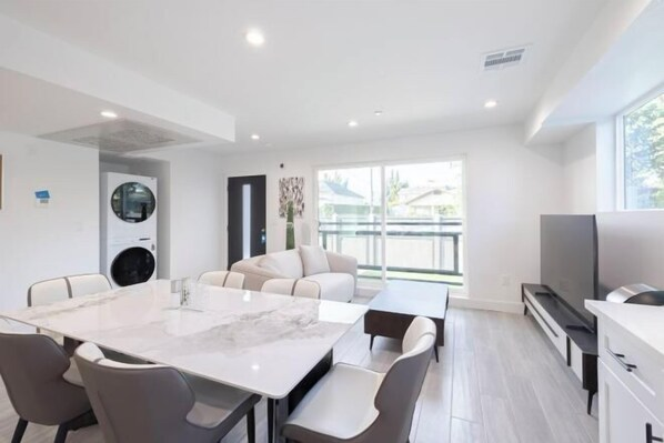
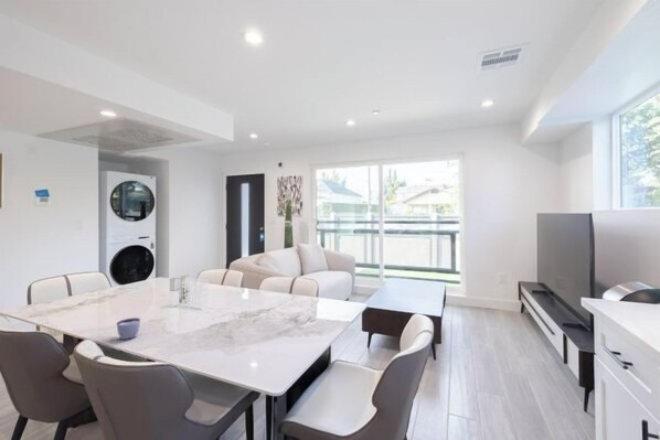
+ cup (126, 329)
